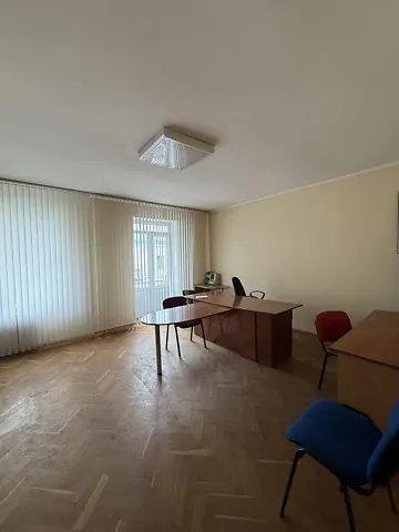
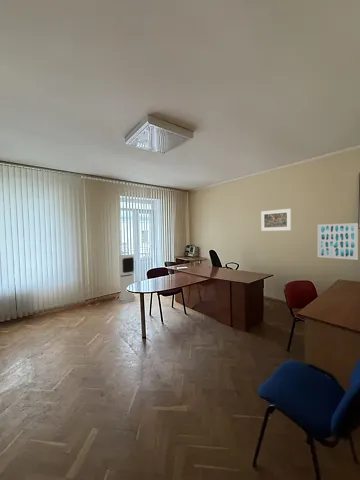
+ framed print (275, 220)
+ wall art (336, 241)
+ air purifier (124, 278)
